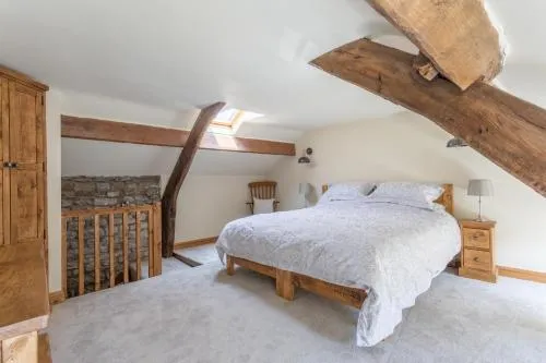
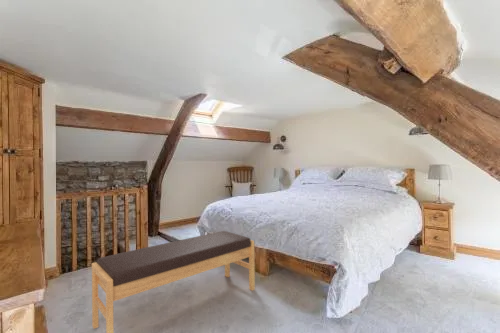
+ bench (183, 276)
